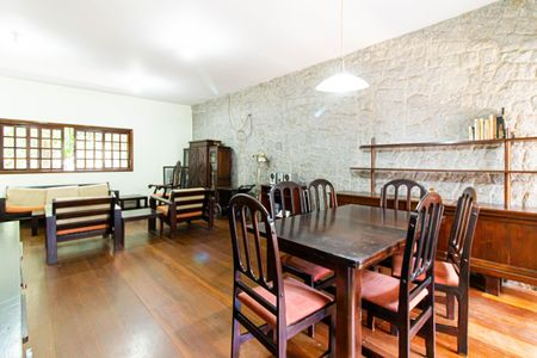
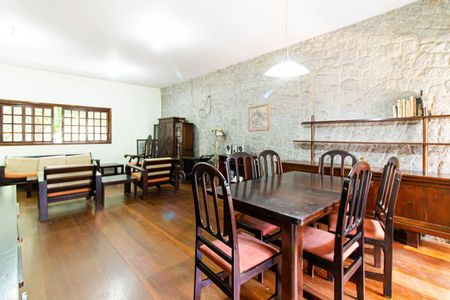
+ wall art (258, 118)
